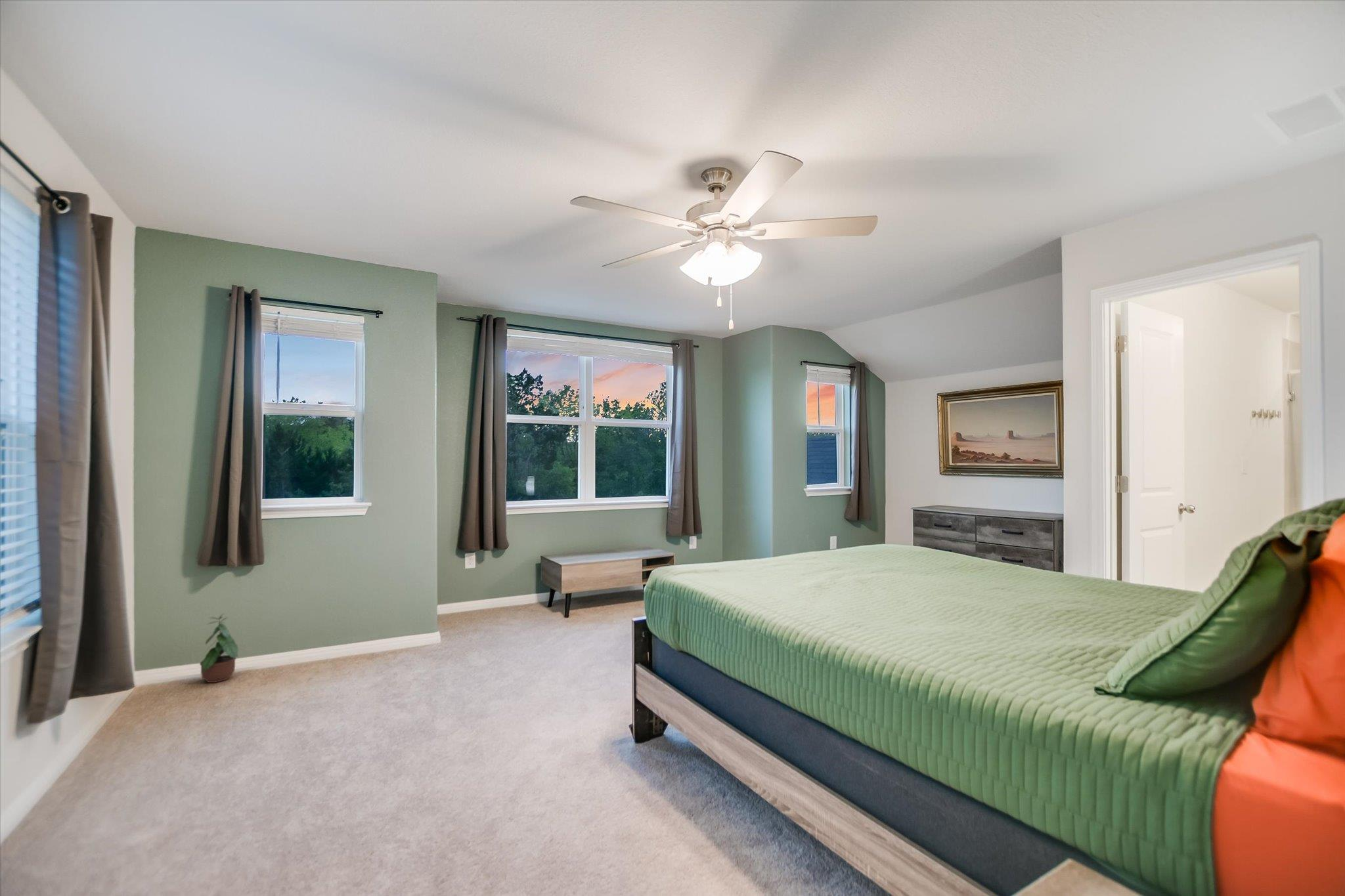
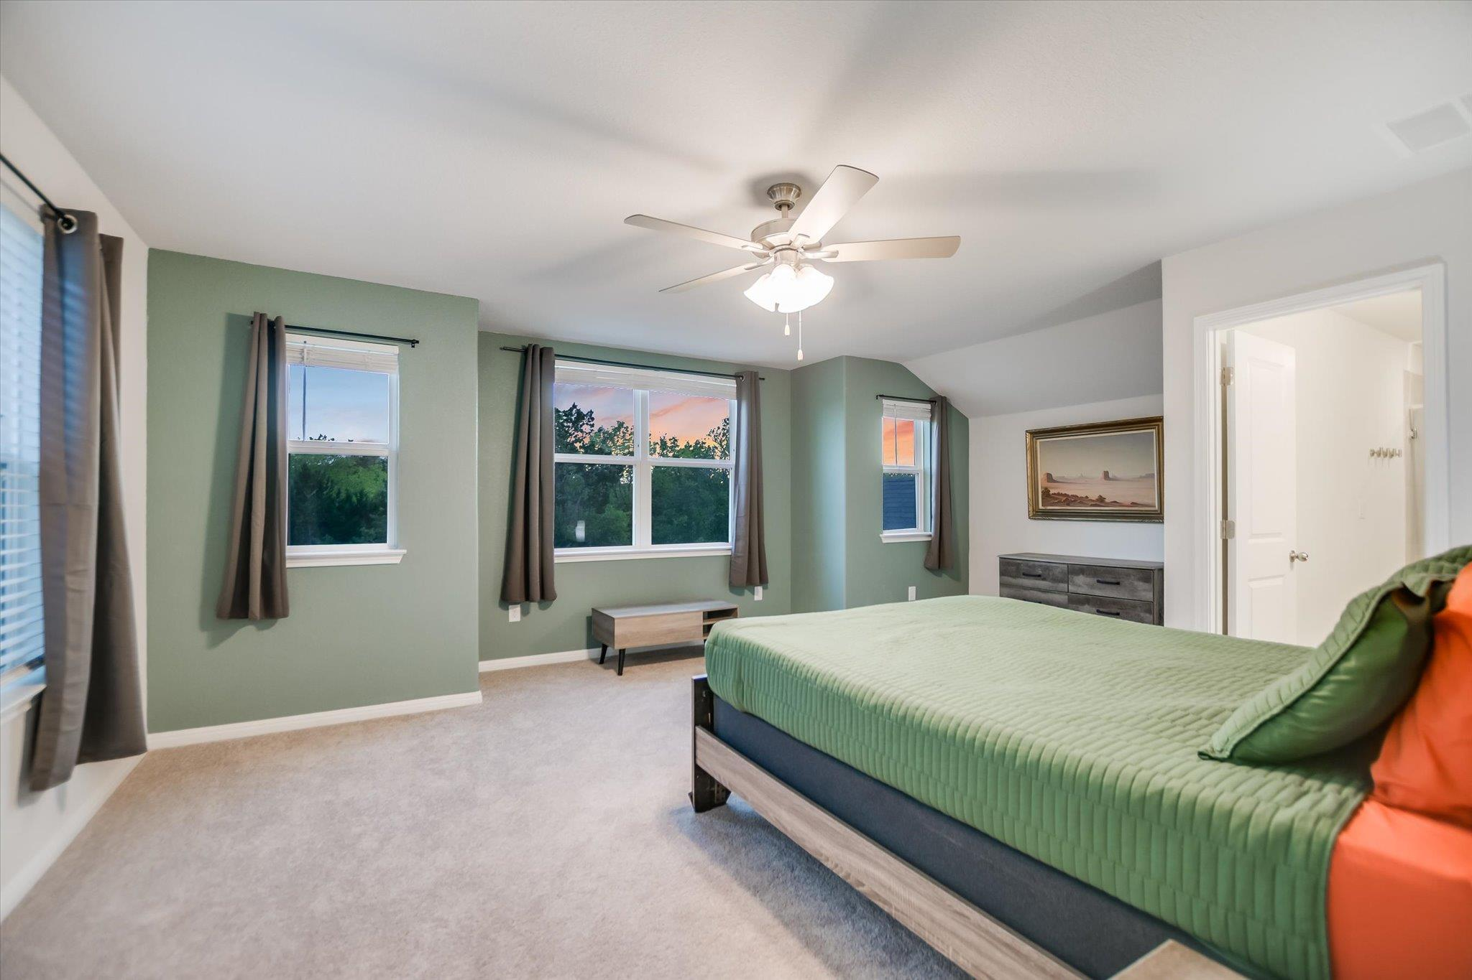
- potted plant (219, 646)
